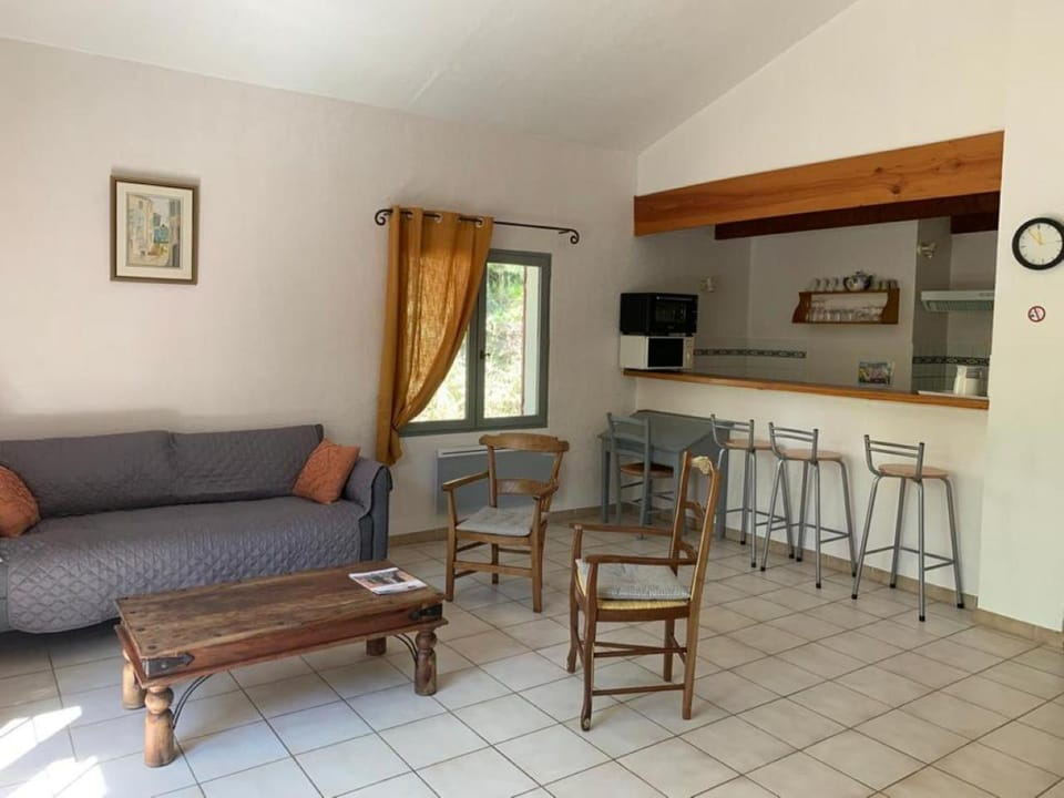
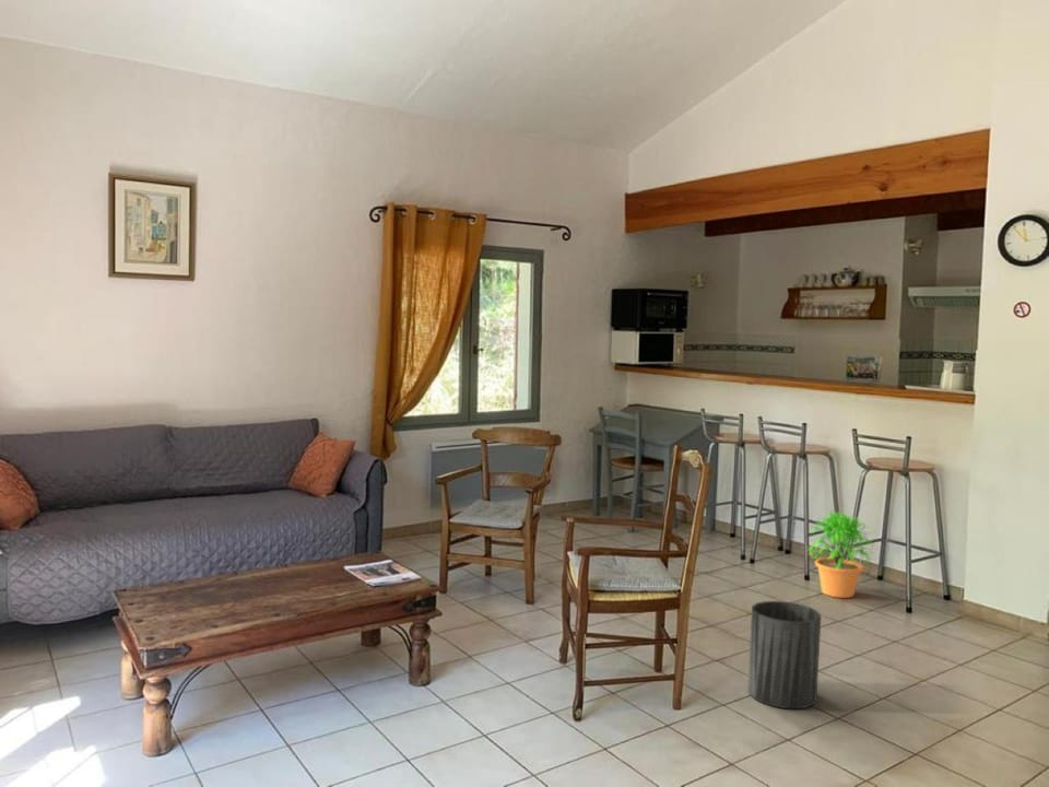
+ trash can (783, 653)
+ potted plant (839, 551)
